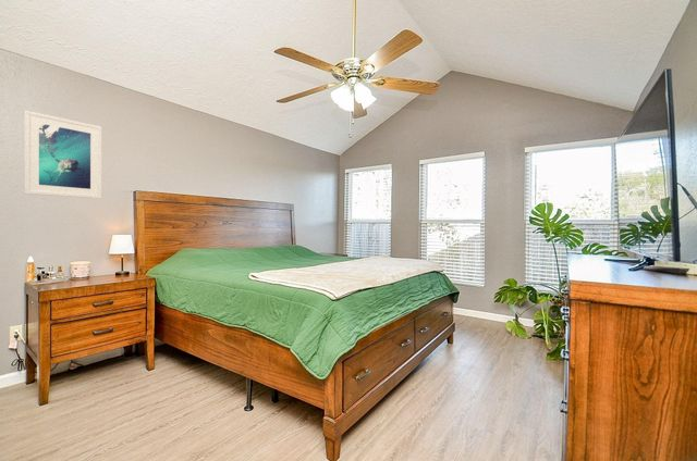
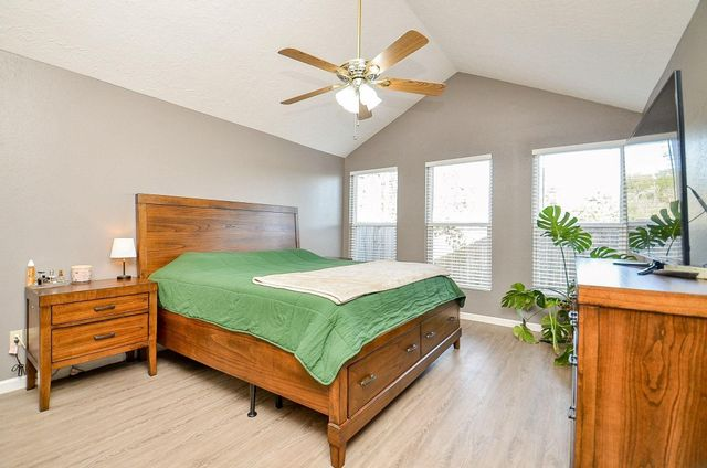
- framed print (65, 158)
